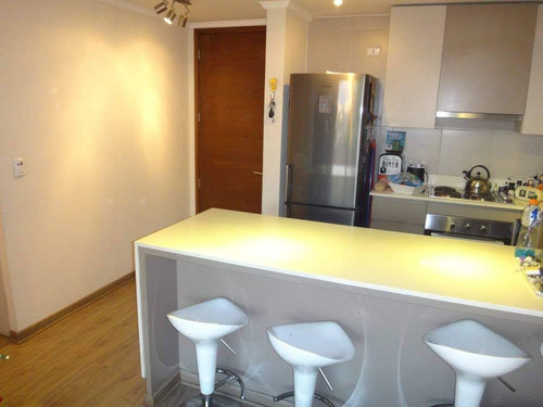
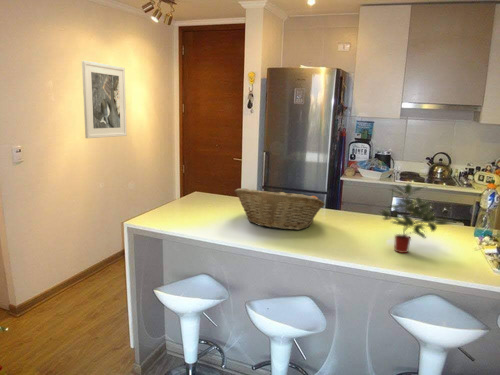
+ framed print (106, 101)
+ potted plant (416, 221)
+ fruit basket (278, 204)
